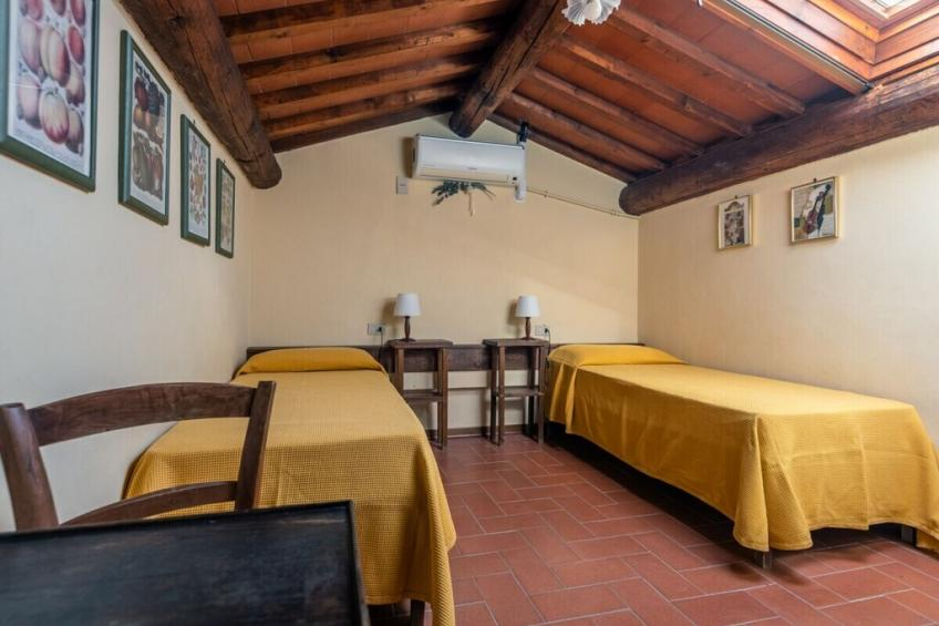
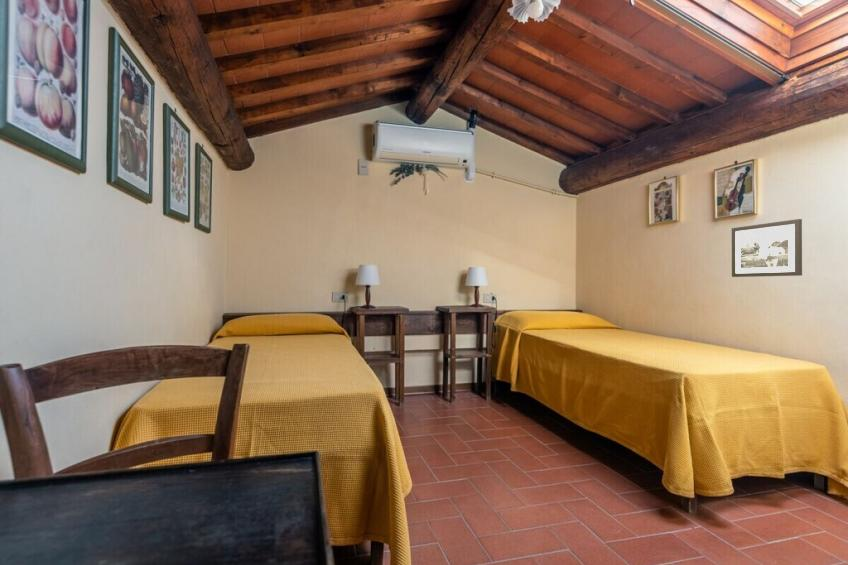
+ picture frame (764, 250)
